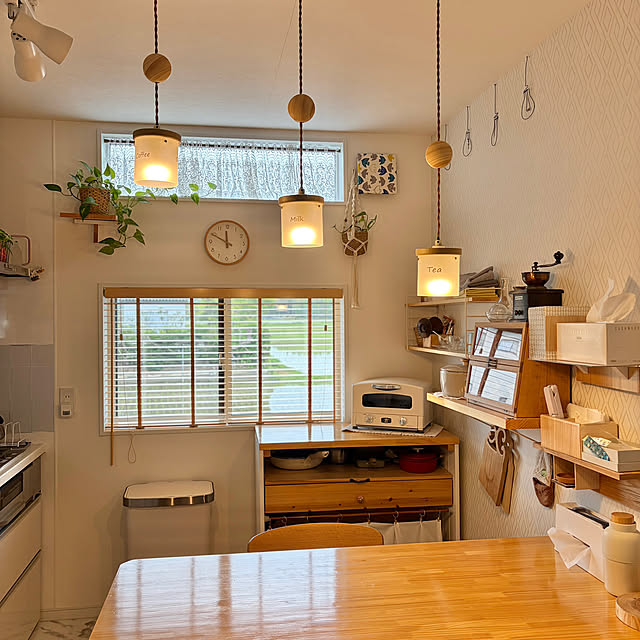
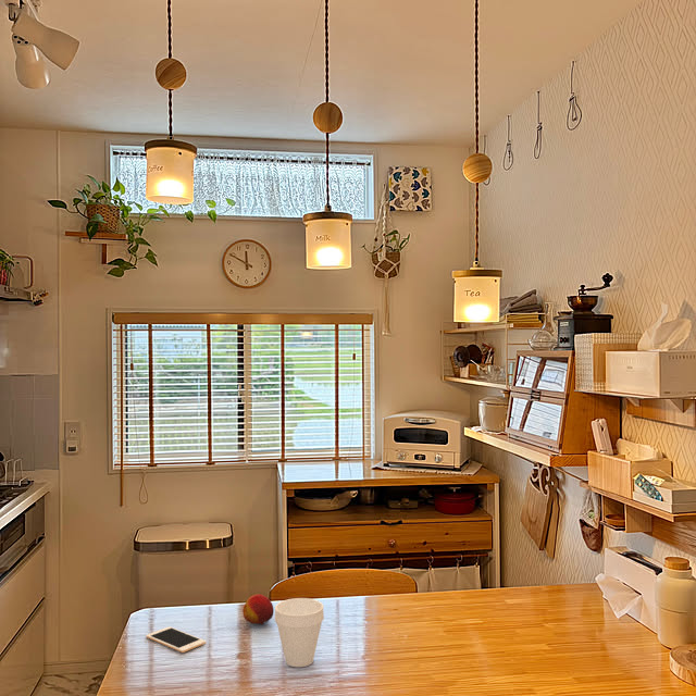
+ cup (299, 633)
+ cell phone (175, 638)
+ fruit (258, 609)
